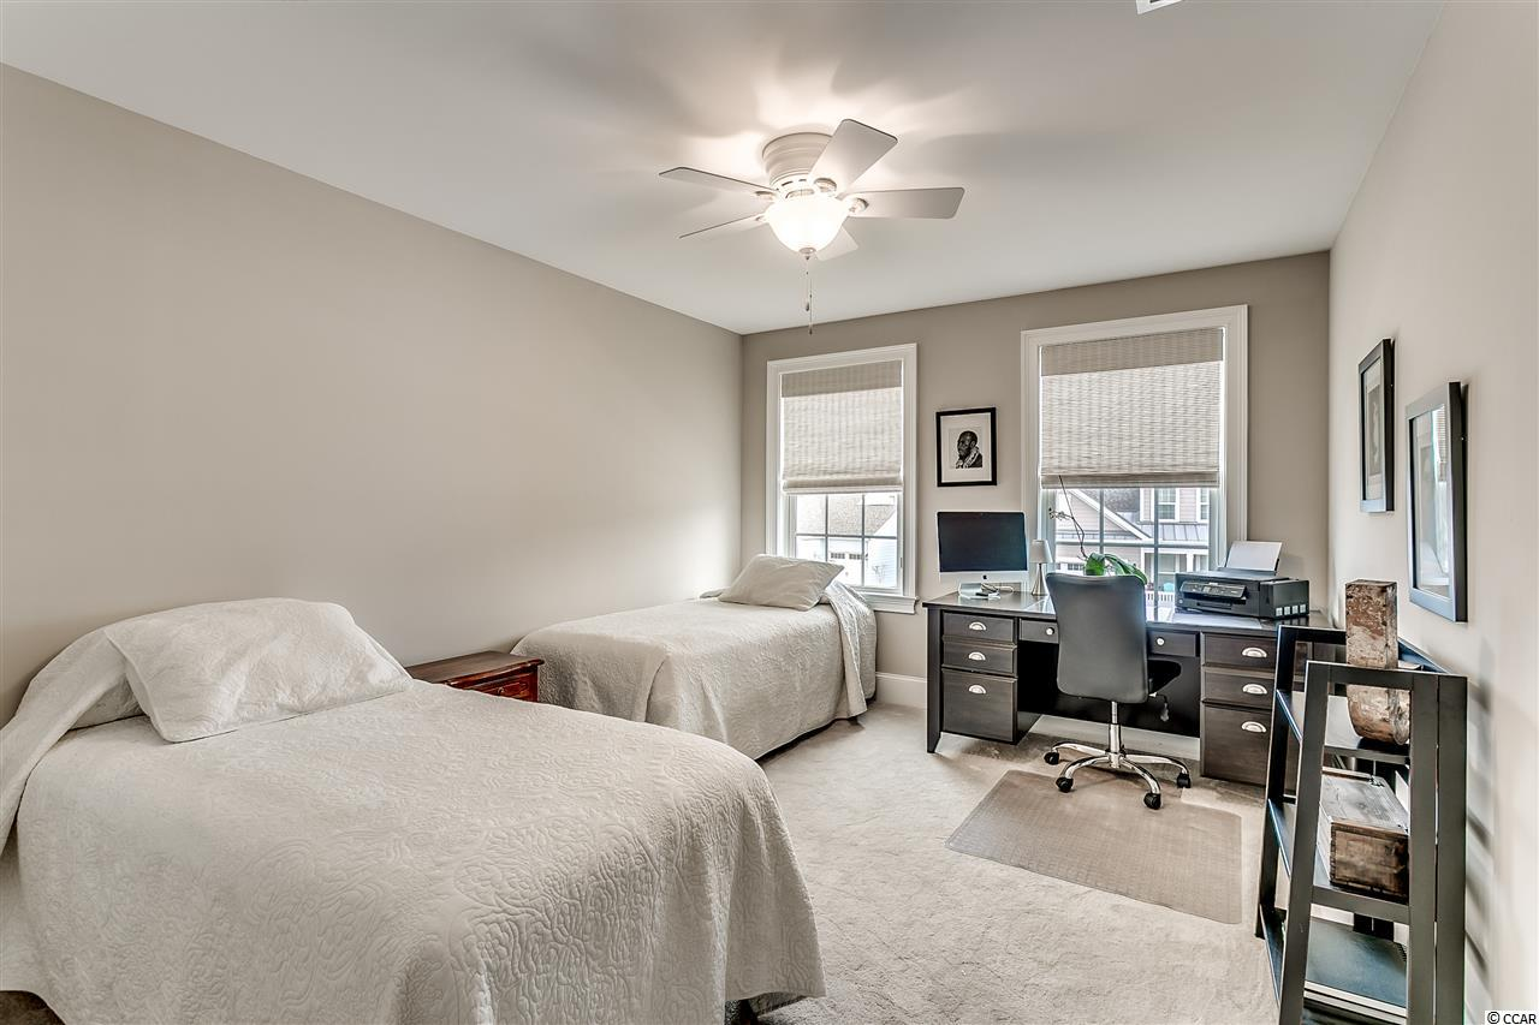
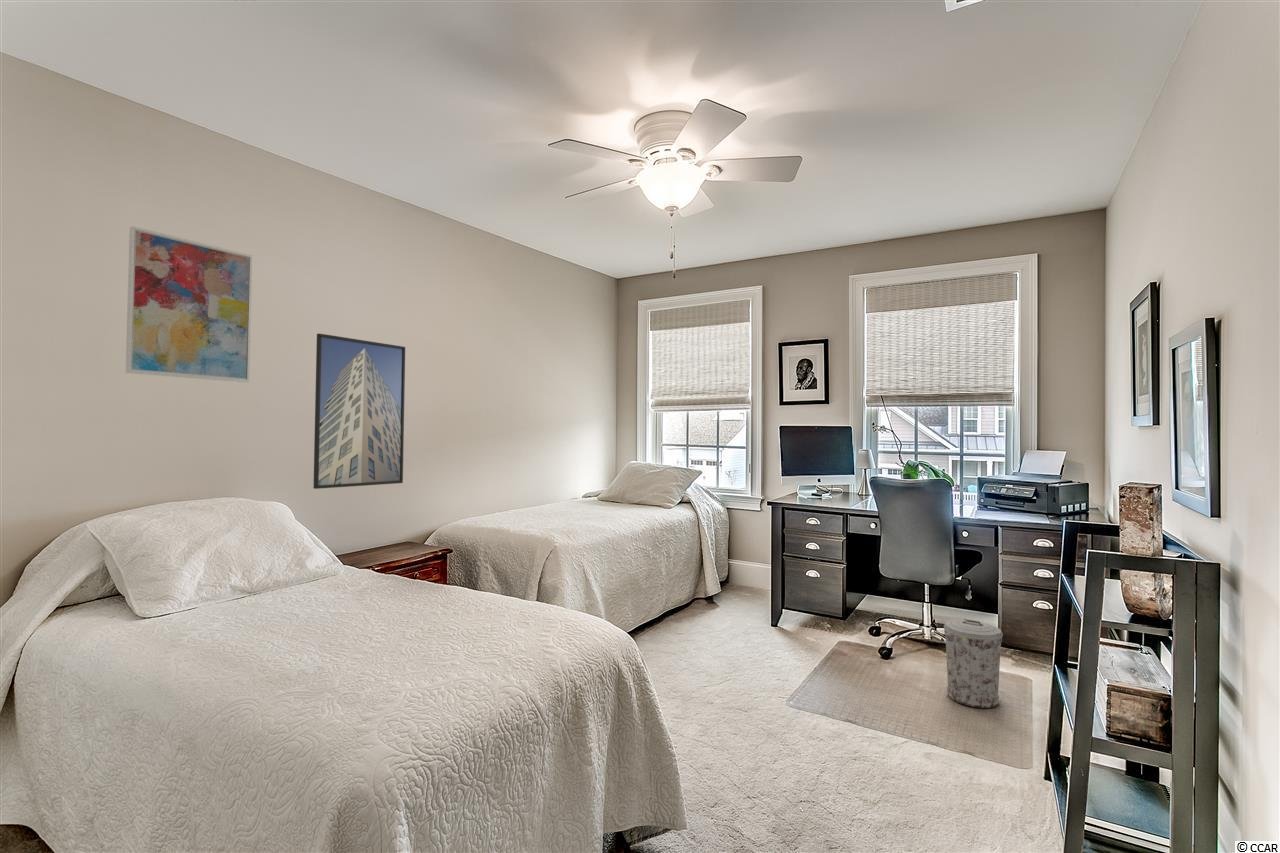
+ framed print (362, 413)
+ wall art (193, 310)
+ trash can (972, 659)
